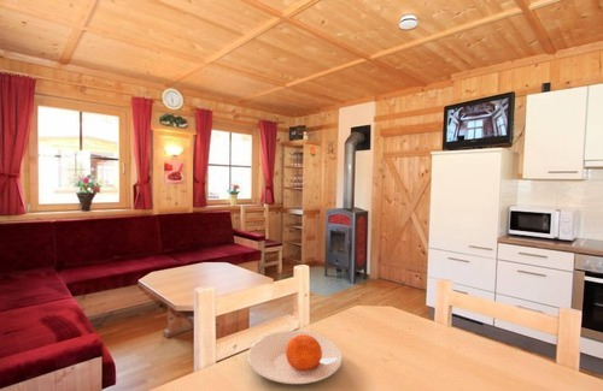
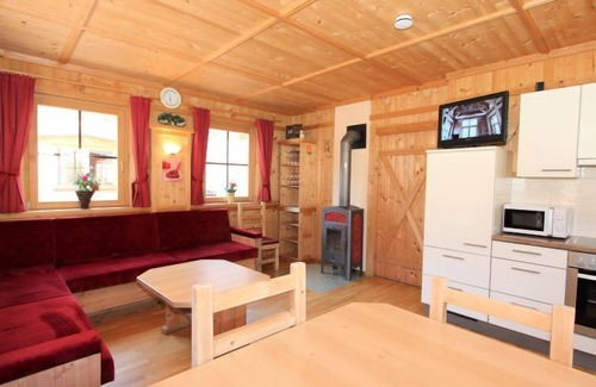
- plate (294, 349)
